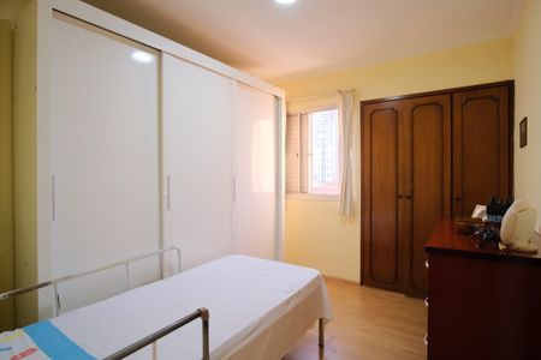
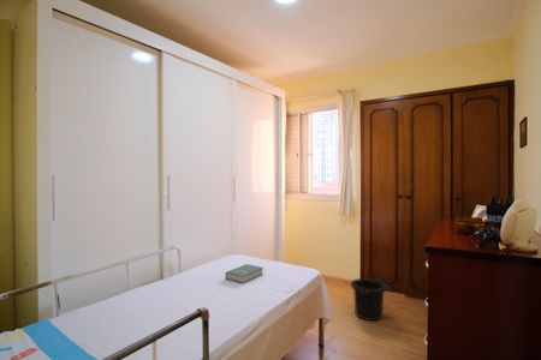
+ trash can (368, 299)
+ book (244, 272)
